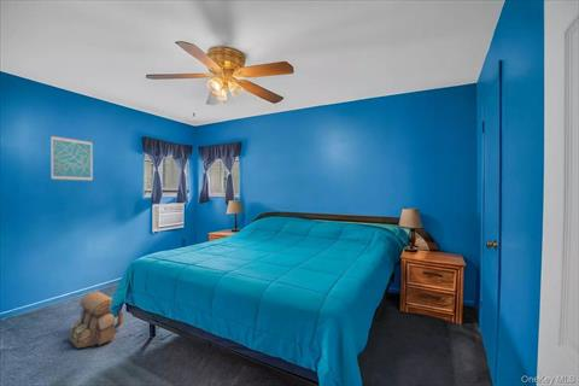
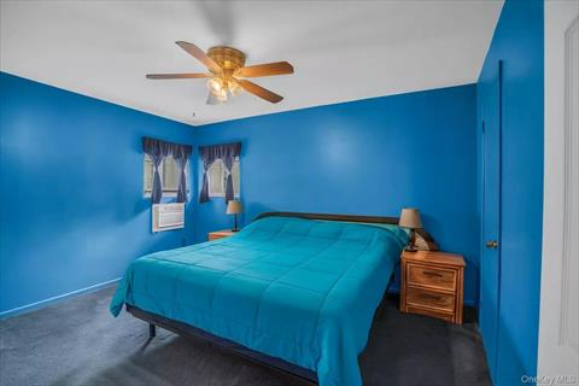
- wall art (72, 159)
- backpack (96, 316)
